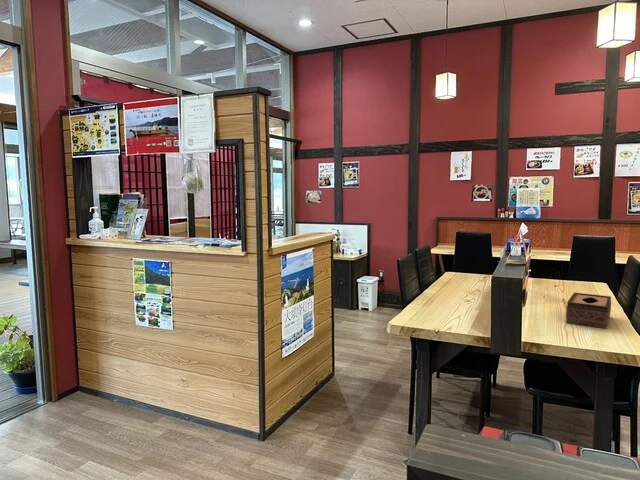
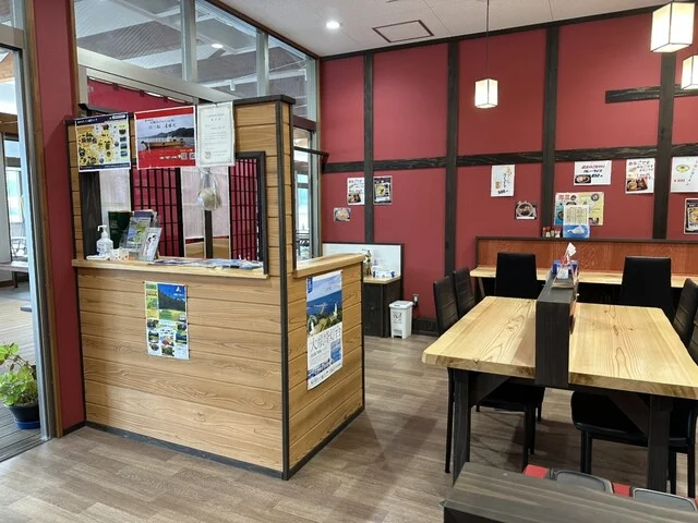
- tissue box (589, 309)
